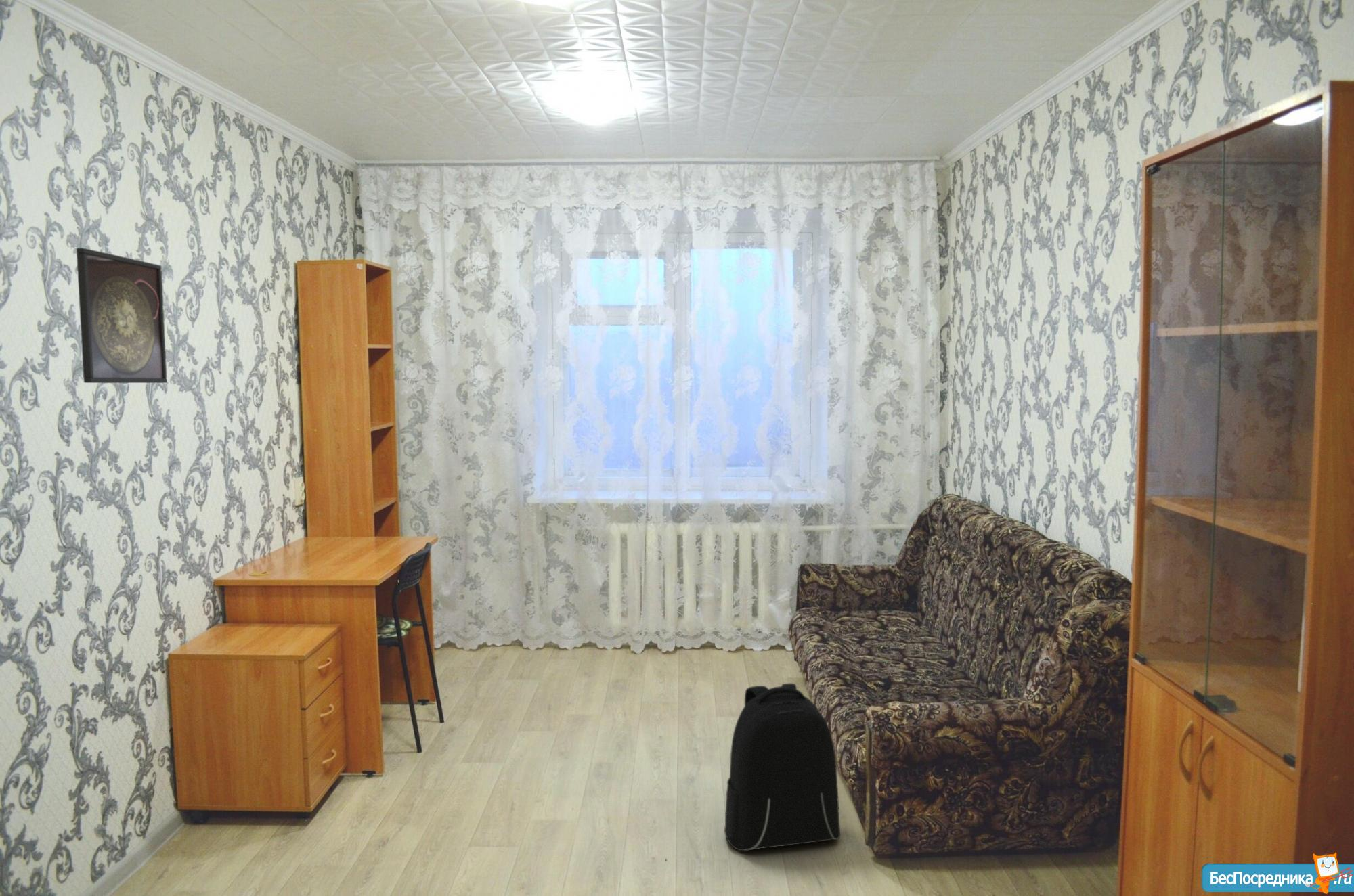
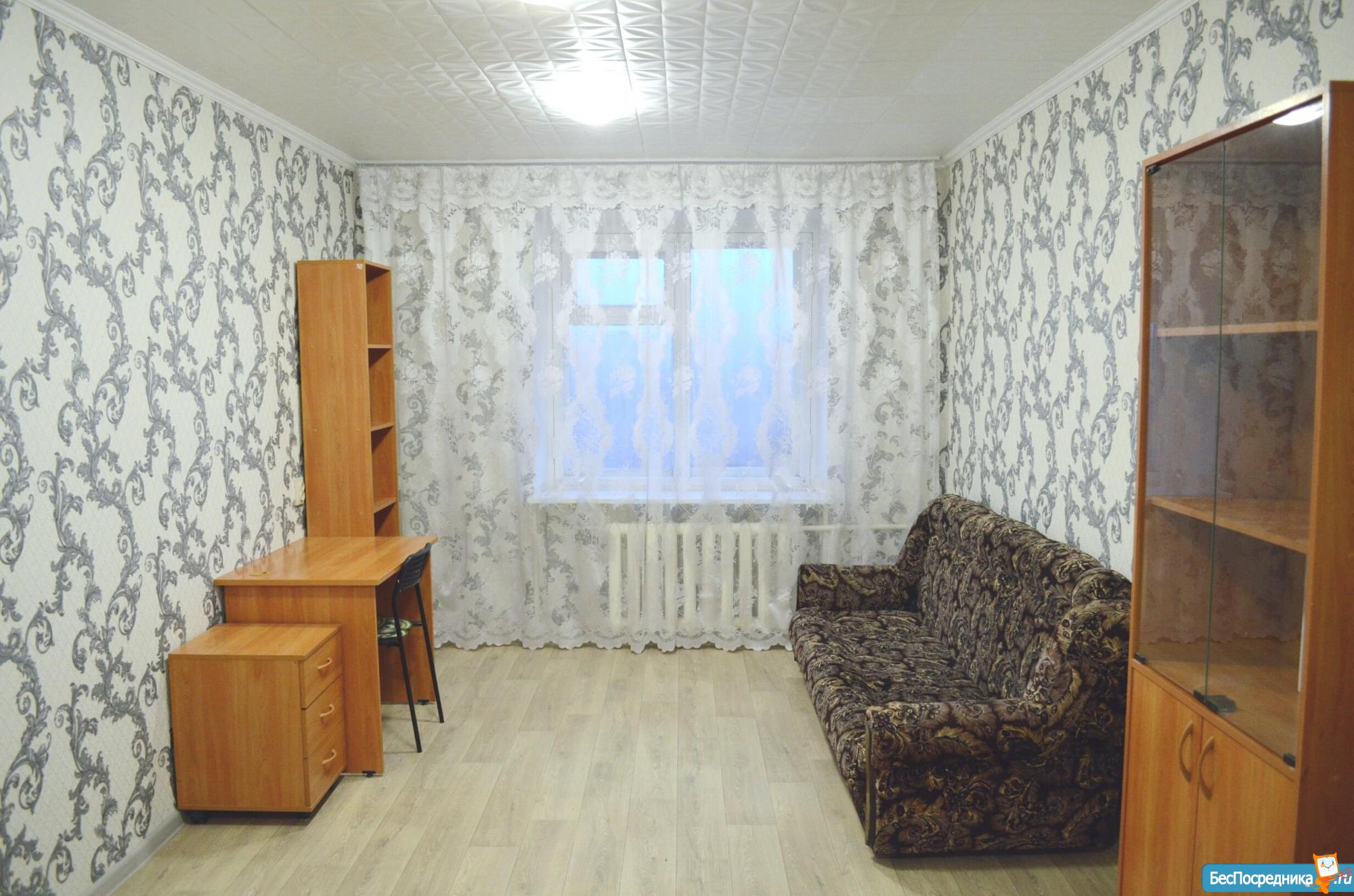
- backpack (777, 759)
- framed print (125, 320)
